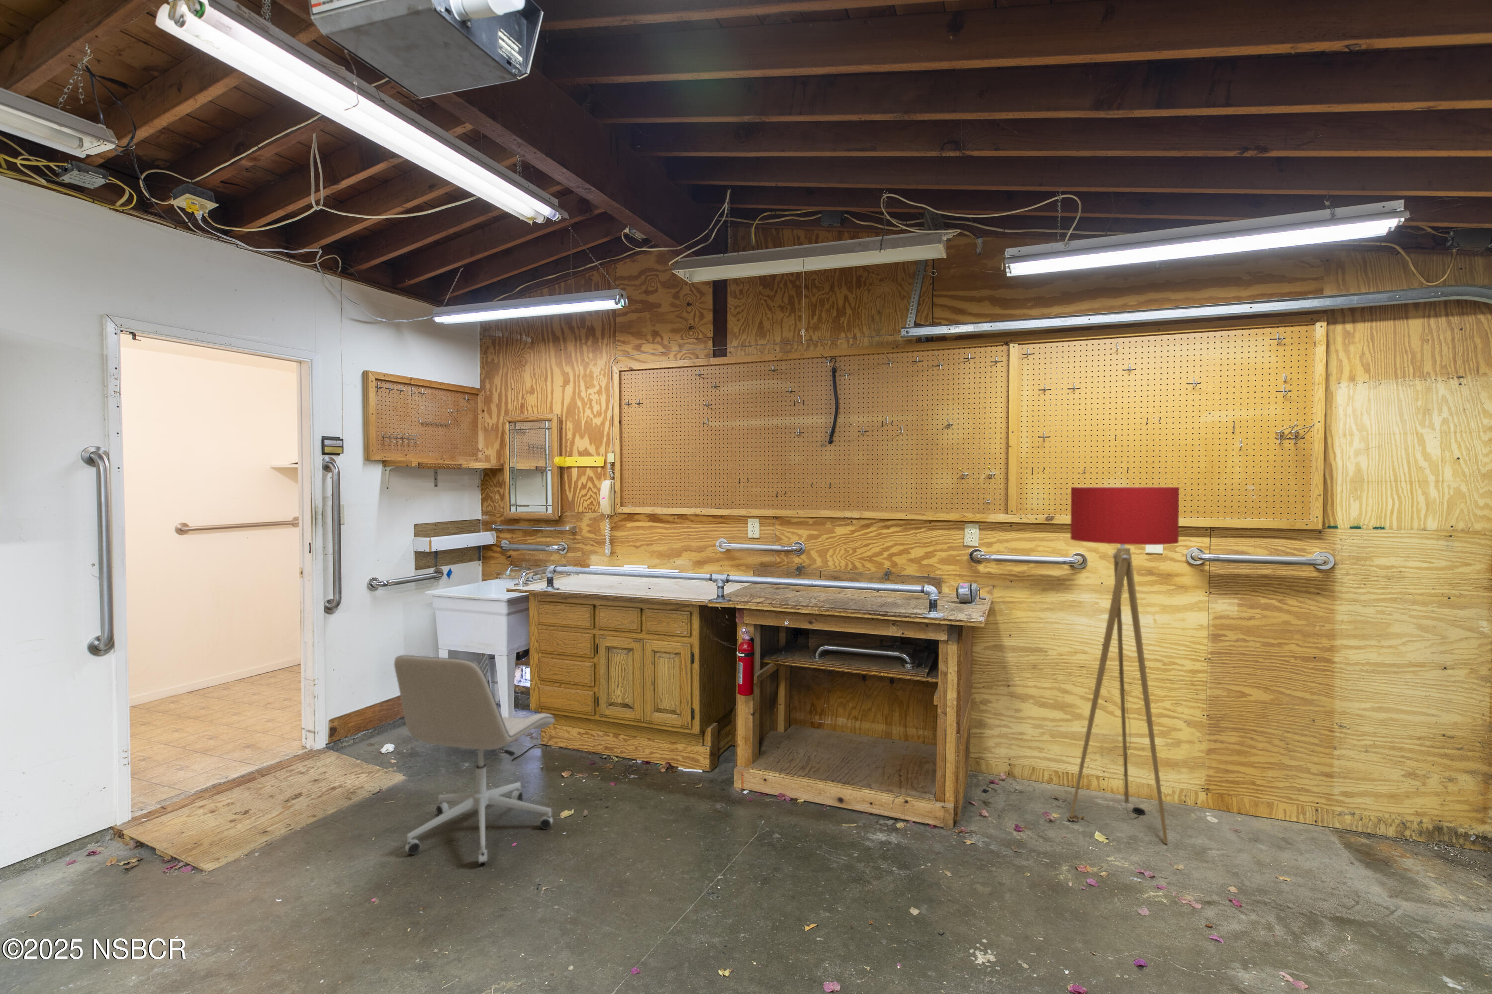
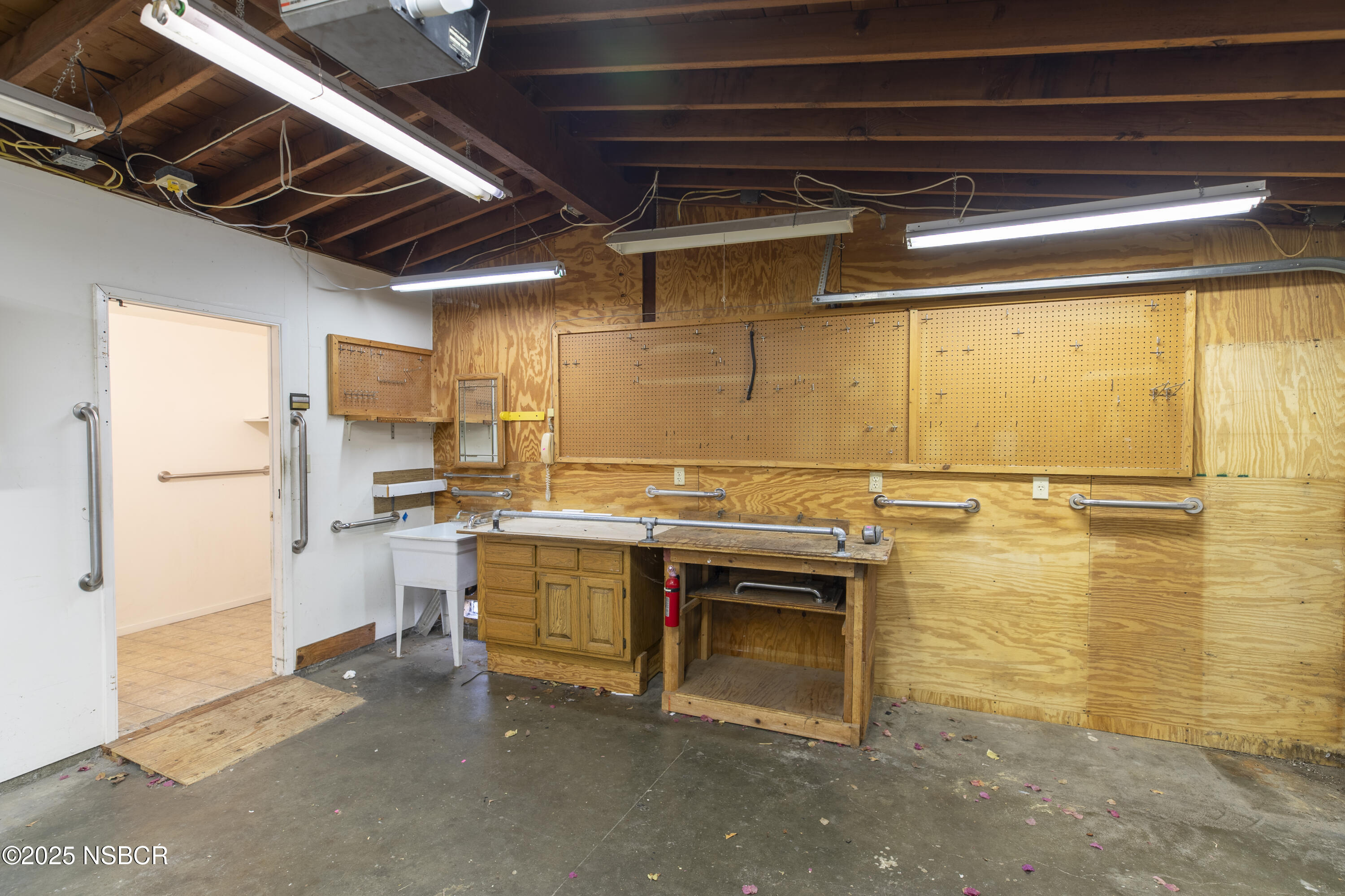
- office chair (479, 736)
- floor lamp (1121, 655)
